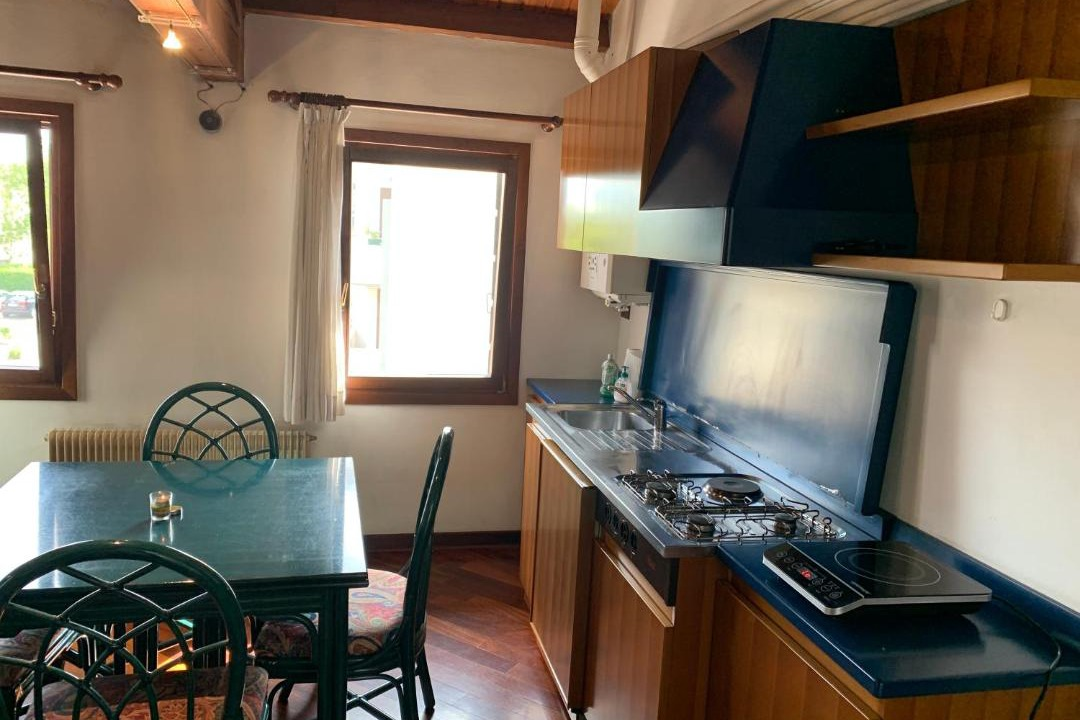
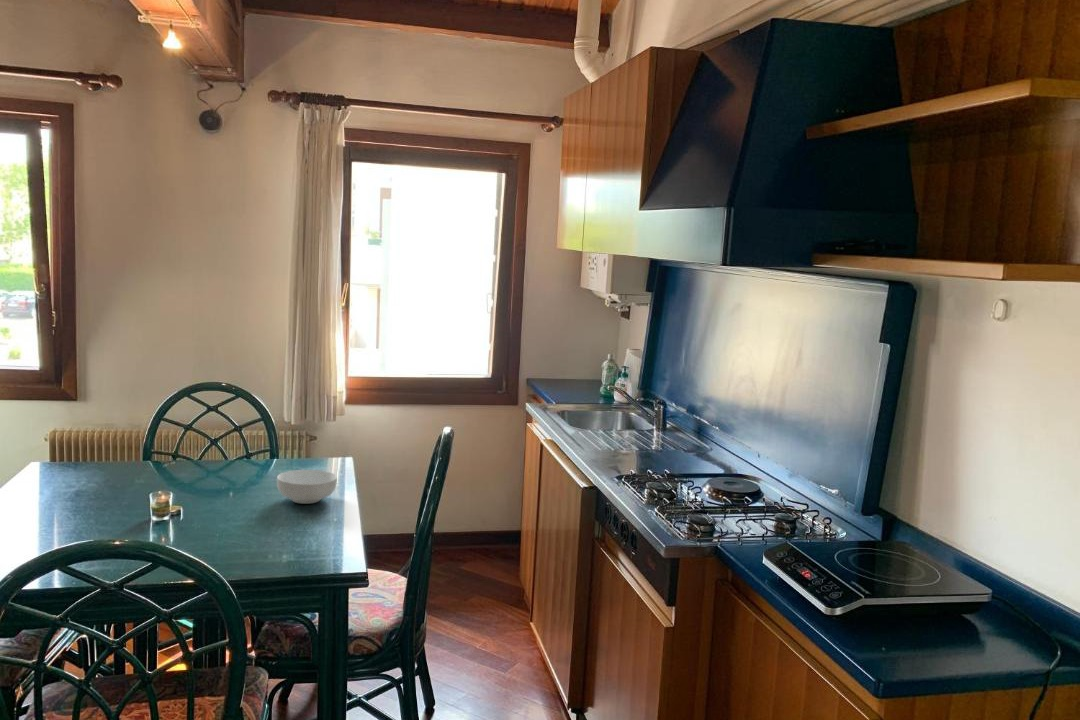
+ cereal bowl (306, 488)
